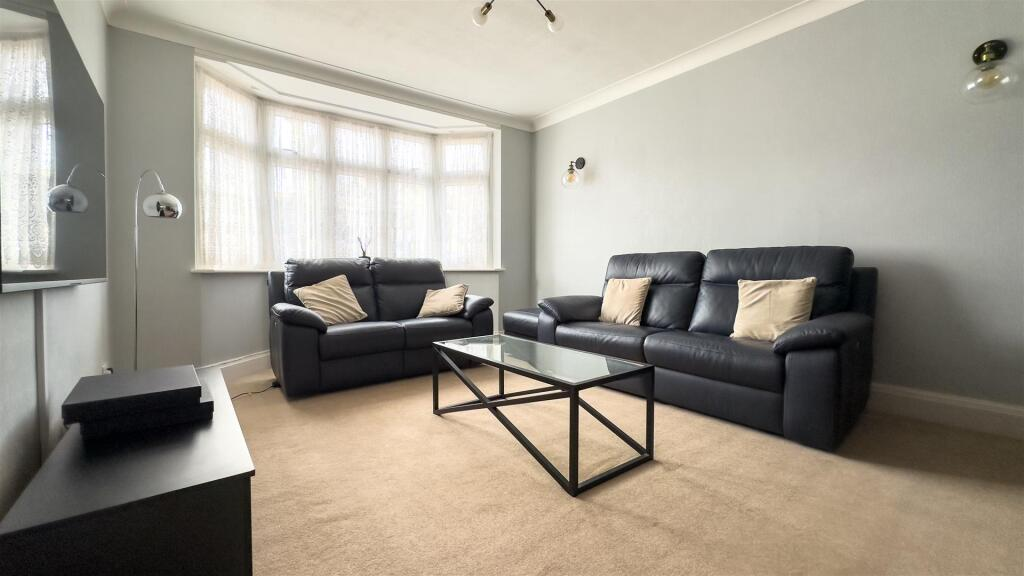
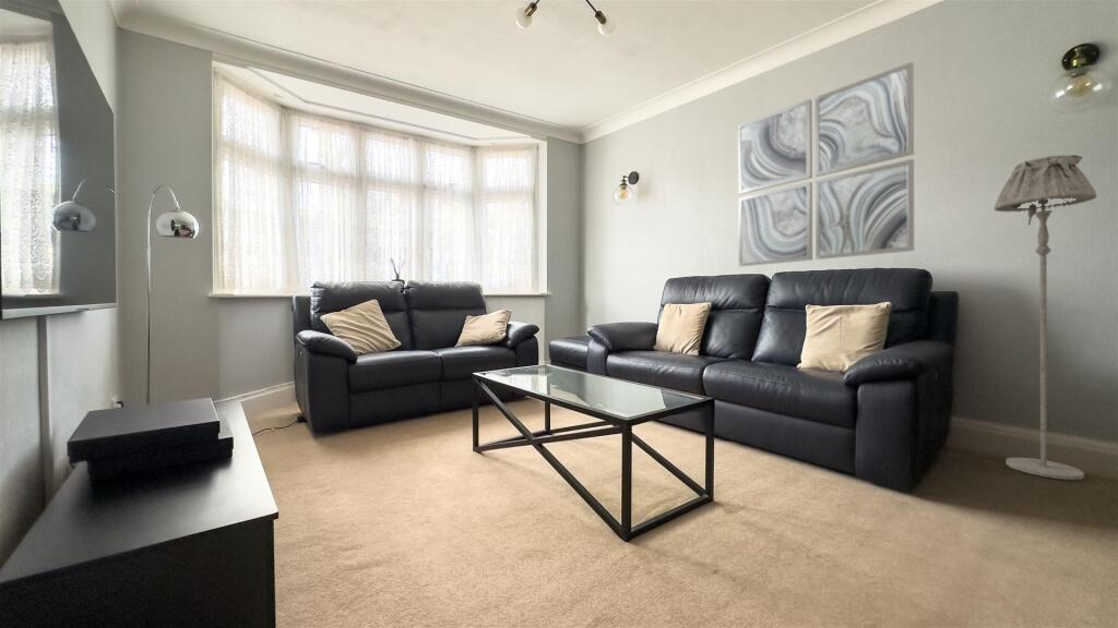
+ wall art (811, 177)
+ floor lamp (1042, 315)
